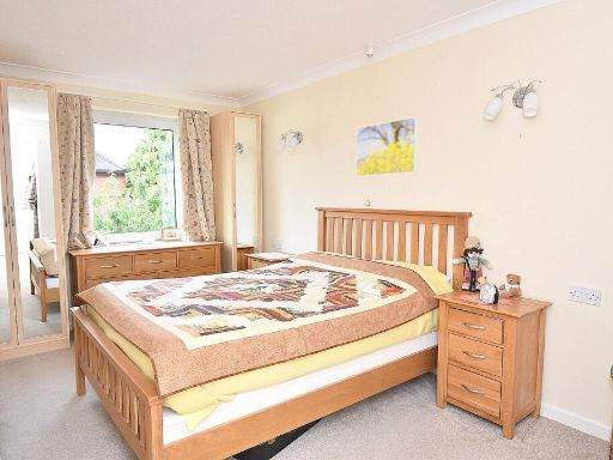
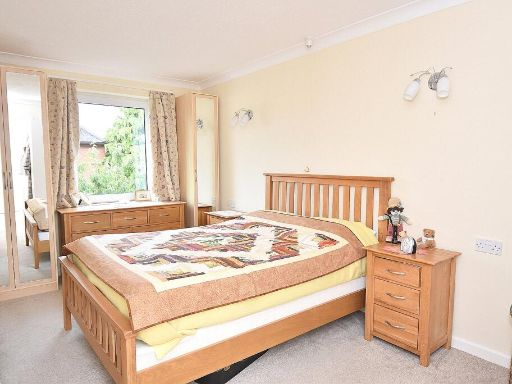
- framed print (384, 149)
